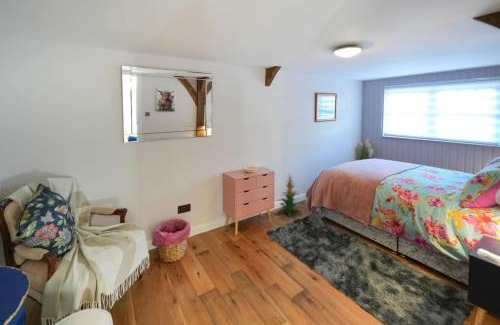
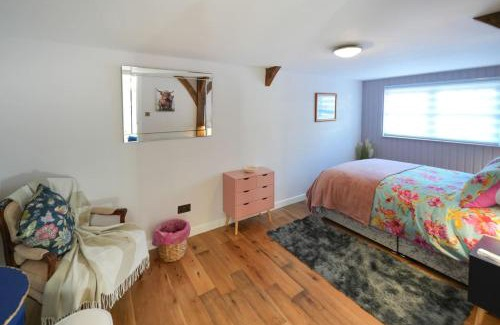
- indoor plant (289, 193)
